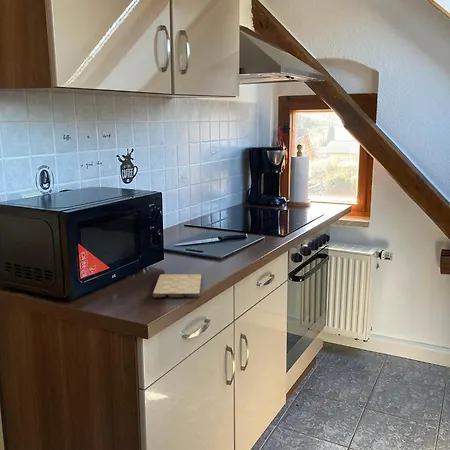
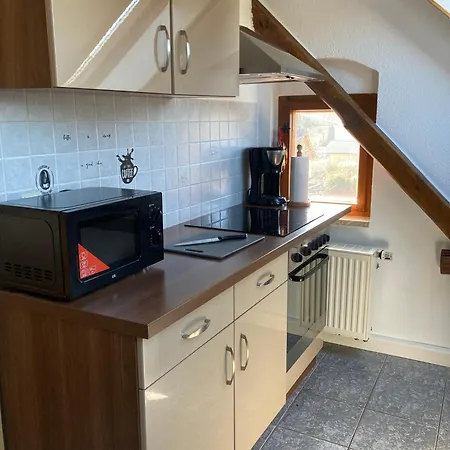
- cutting board (178, 285)
